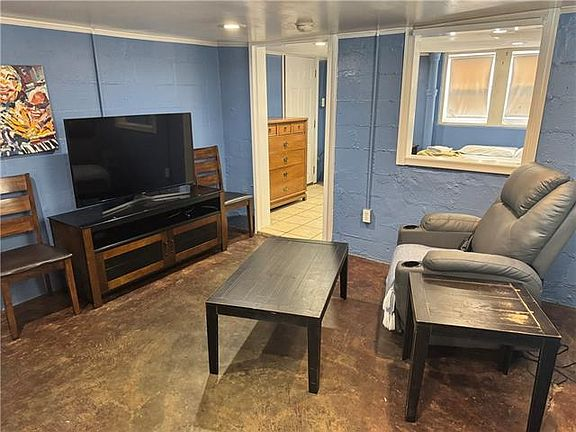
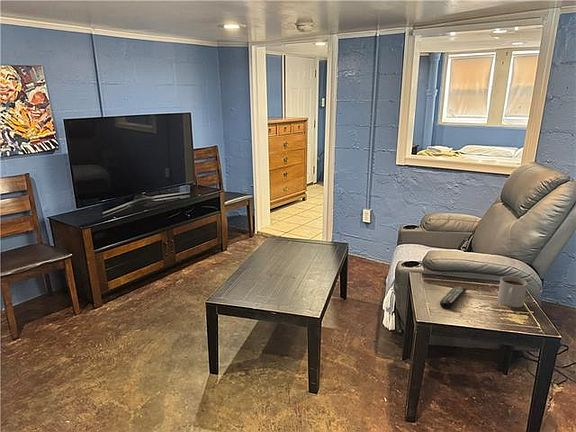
+ remote control (453, 296)
+ mug (511, 293)
